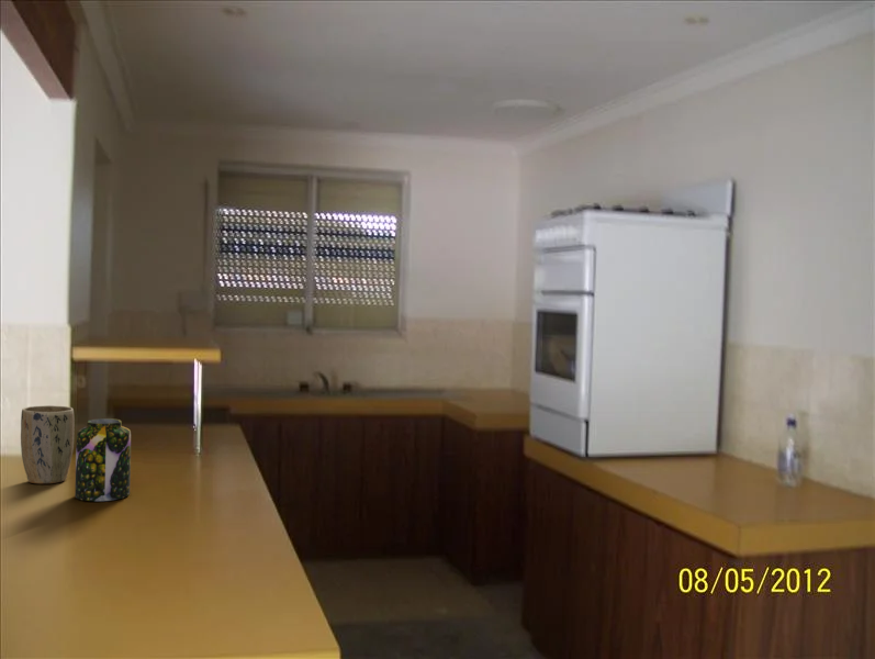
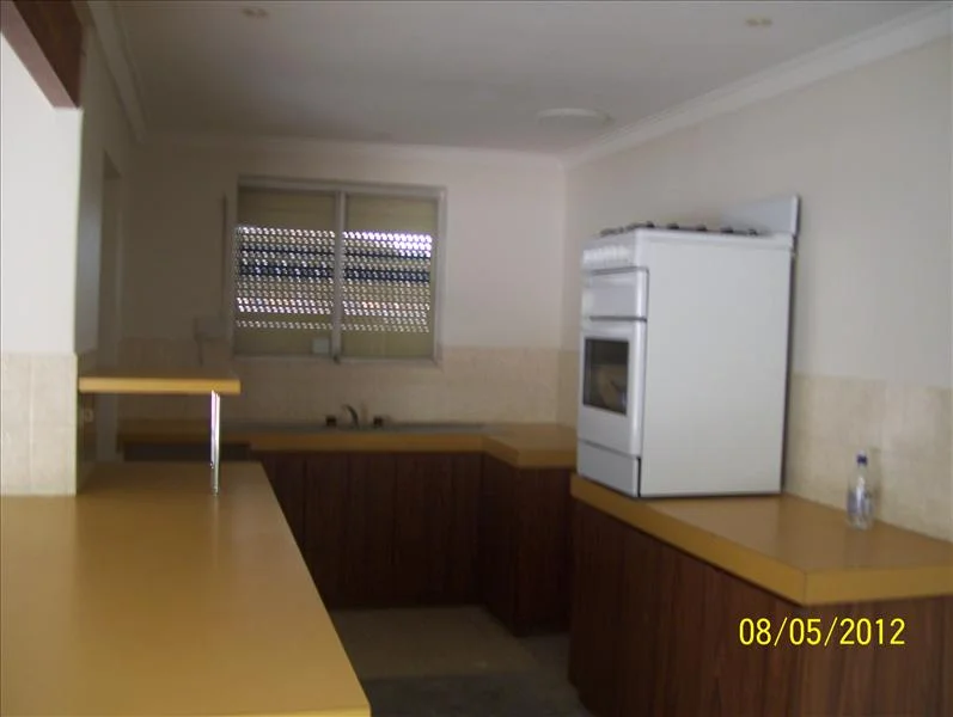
- jar (103, 458)
- plant pot (47, 444)
